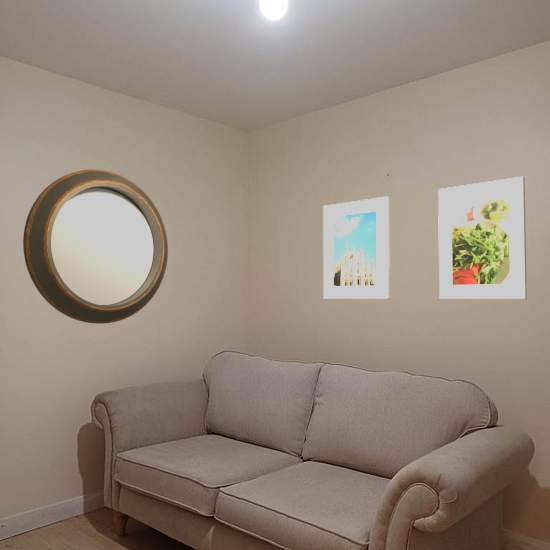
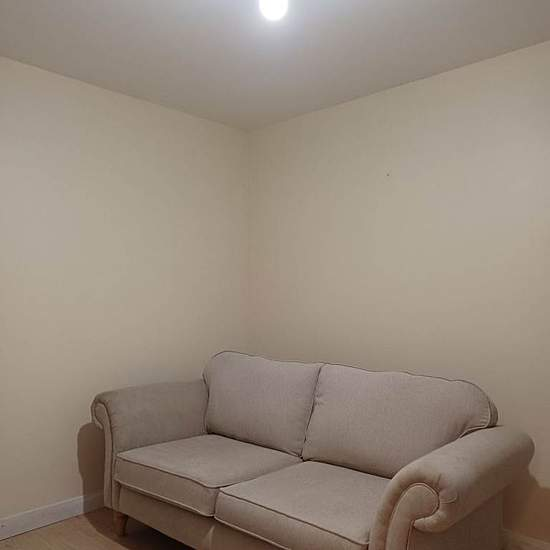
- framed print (479, 240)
- home mirror (105, 246)
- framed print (354, 249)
